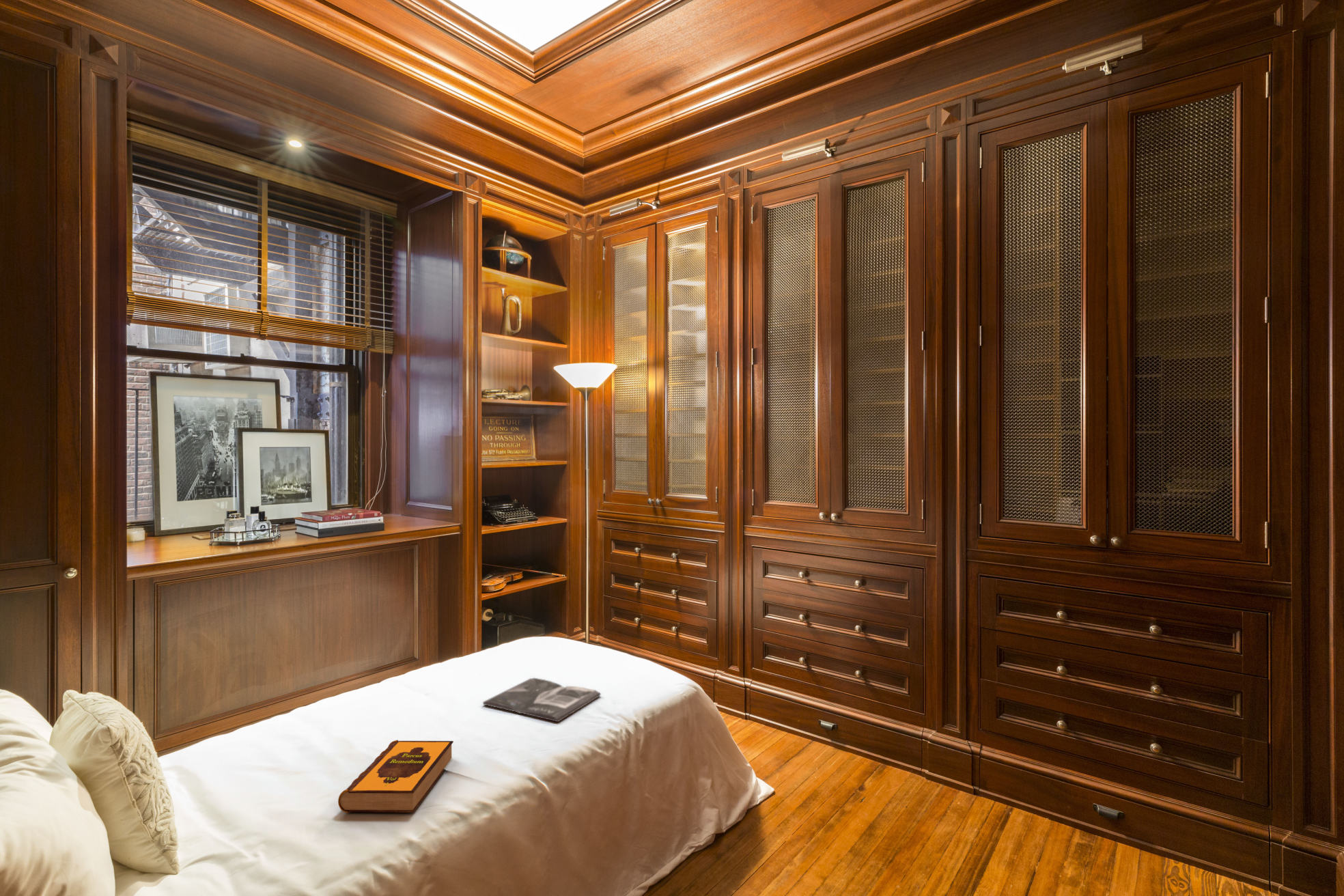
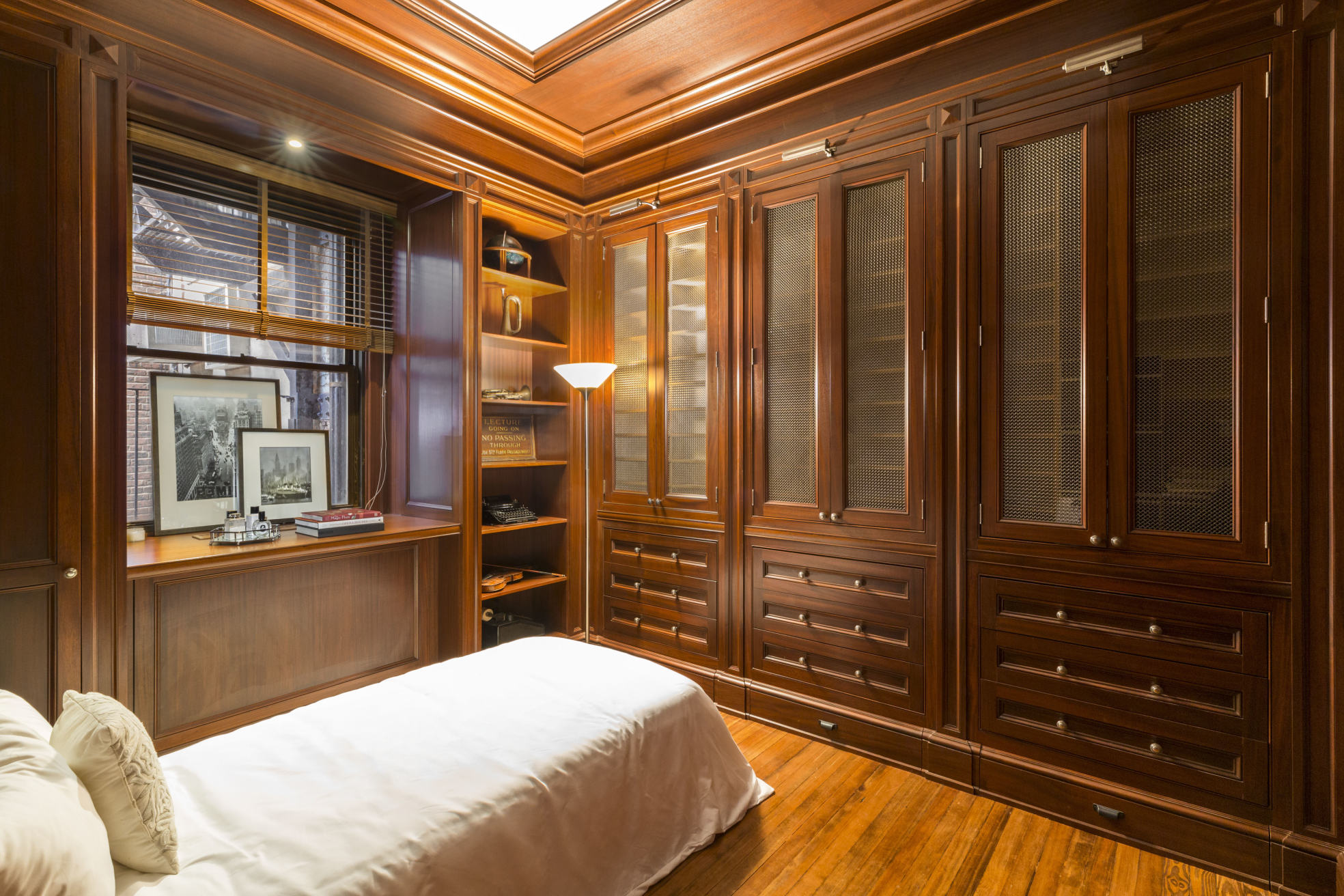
- magazine (542, 697)
- hardback book (400, 774)
